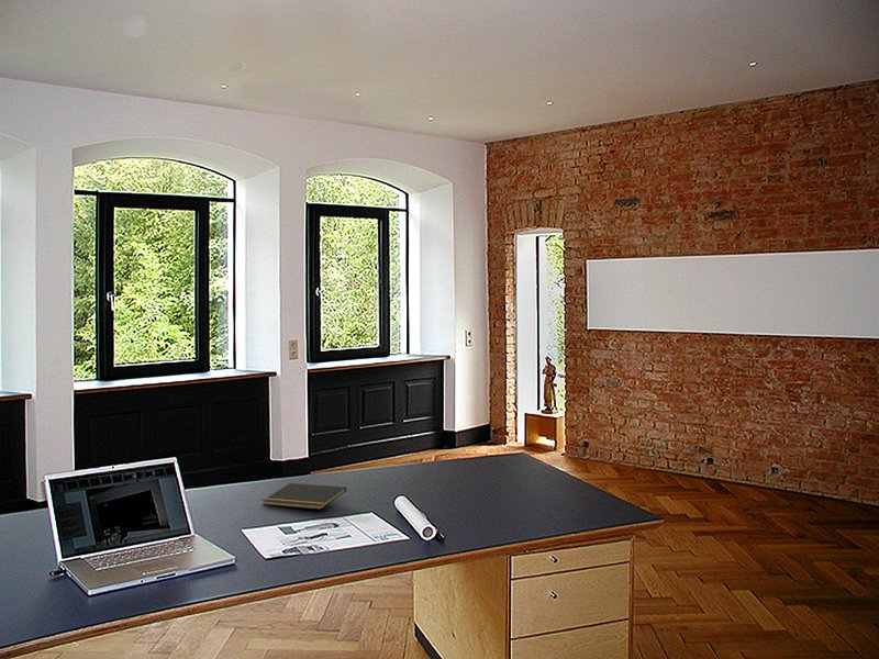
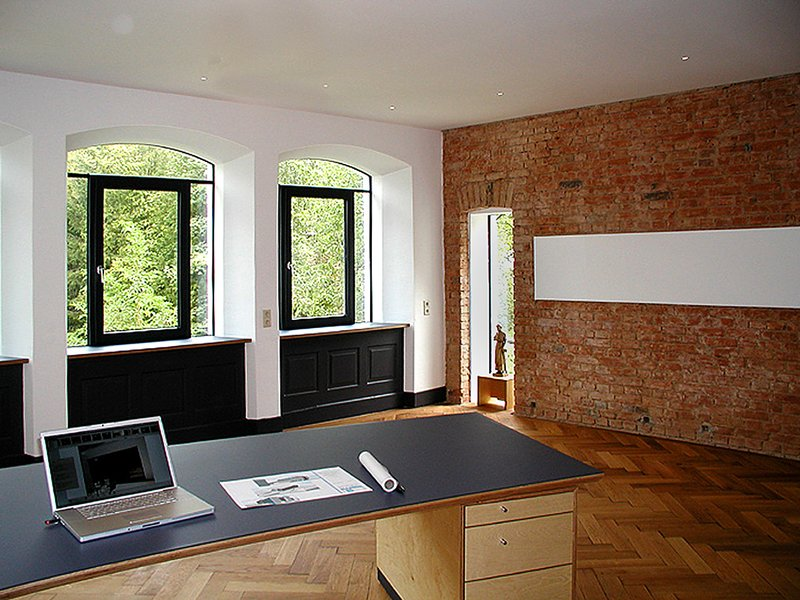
- notepad (304, 495)
